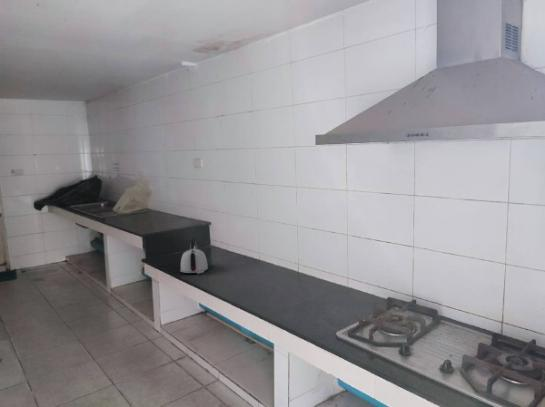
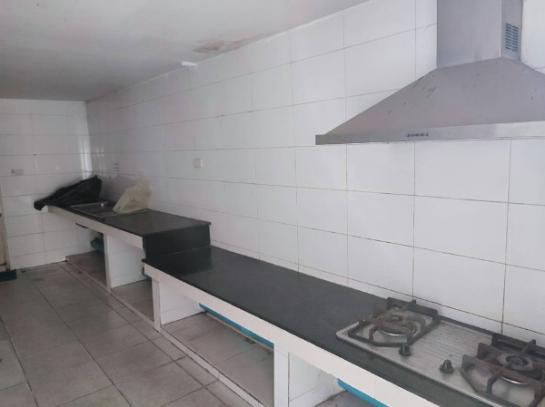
- kettle (193, 254)
